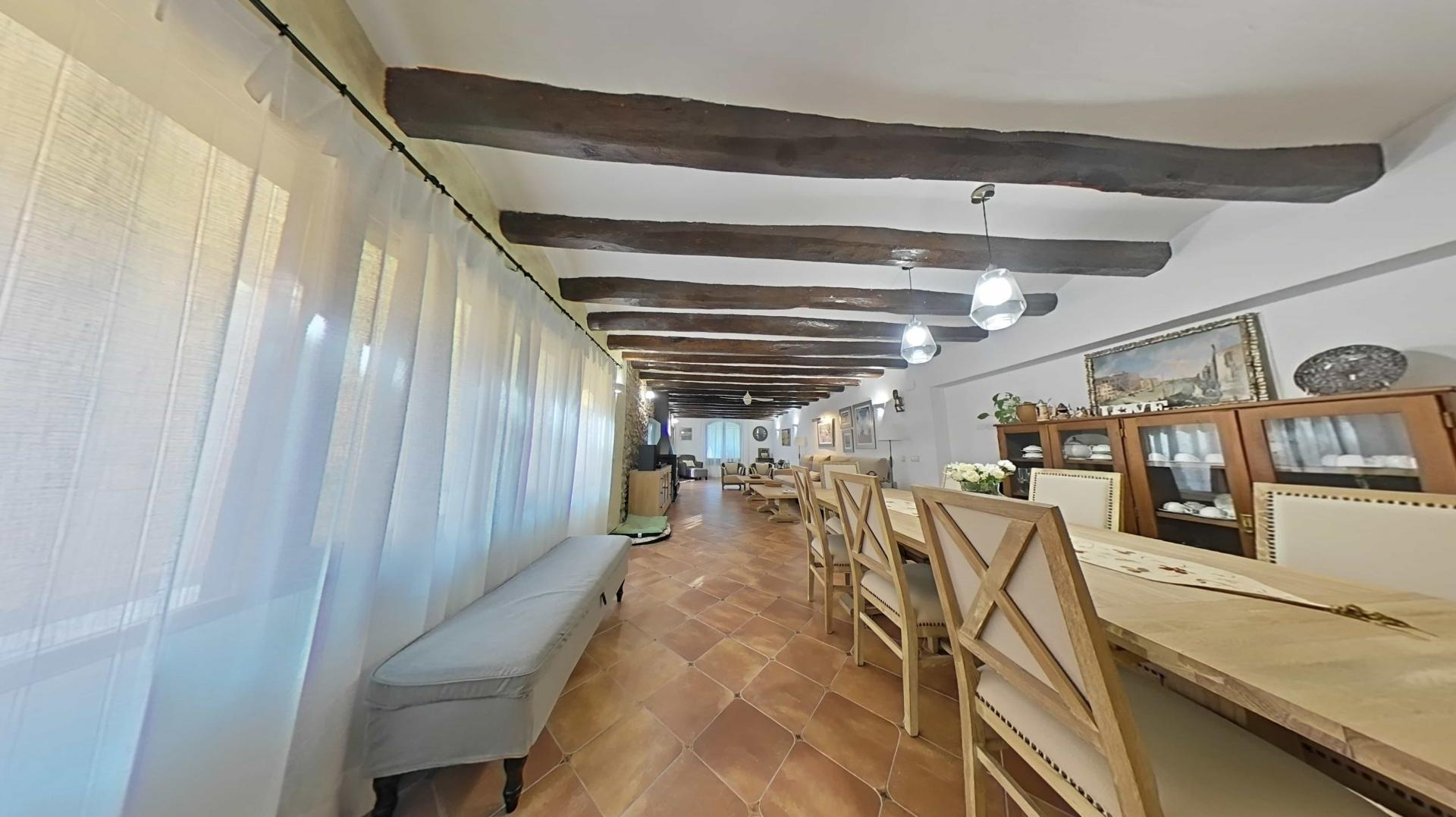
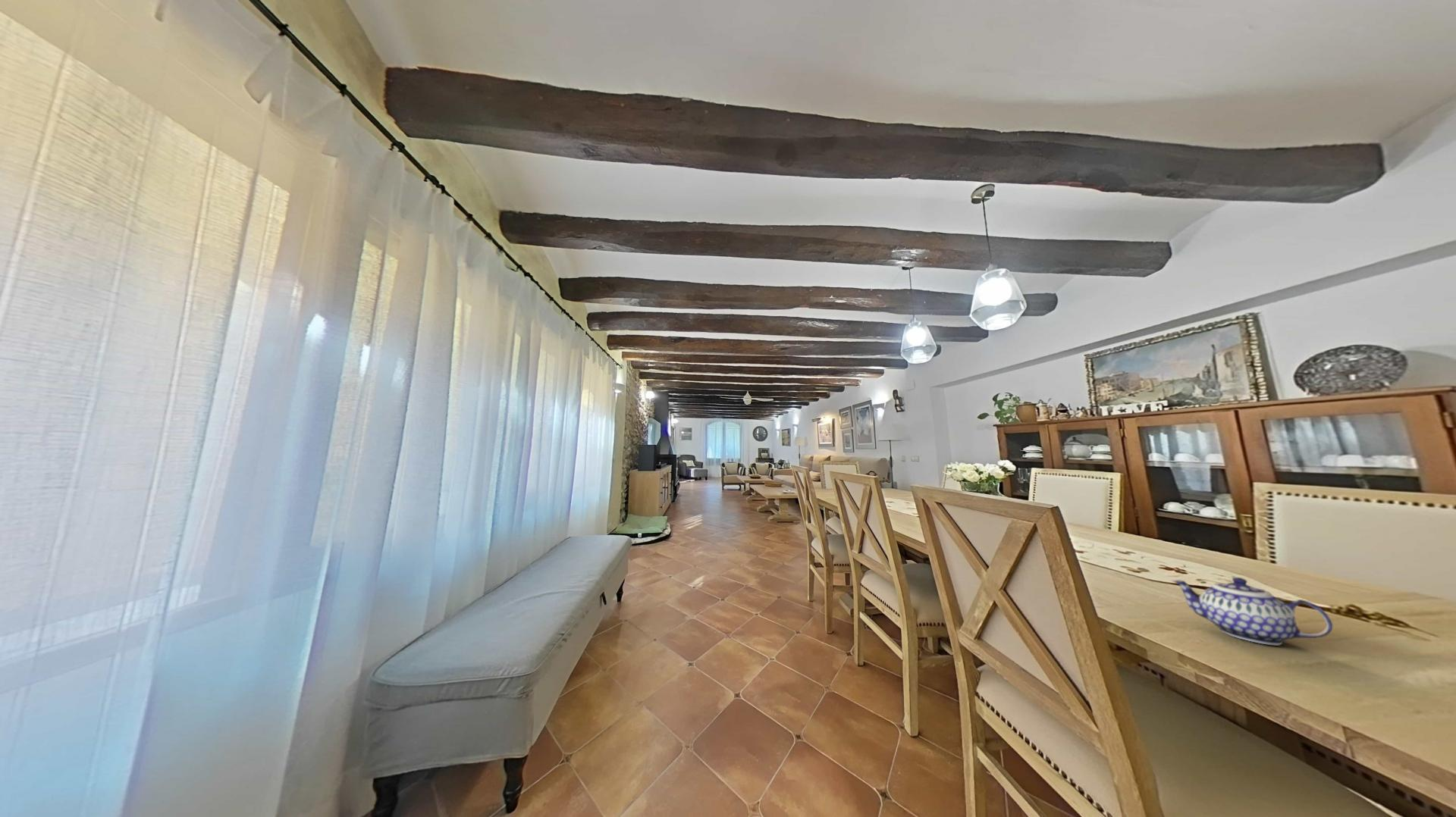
+ teapot (1244, 606)
